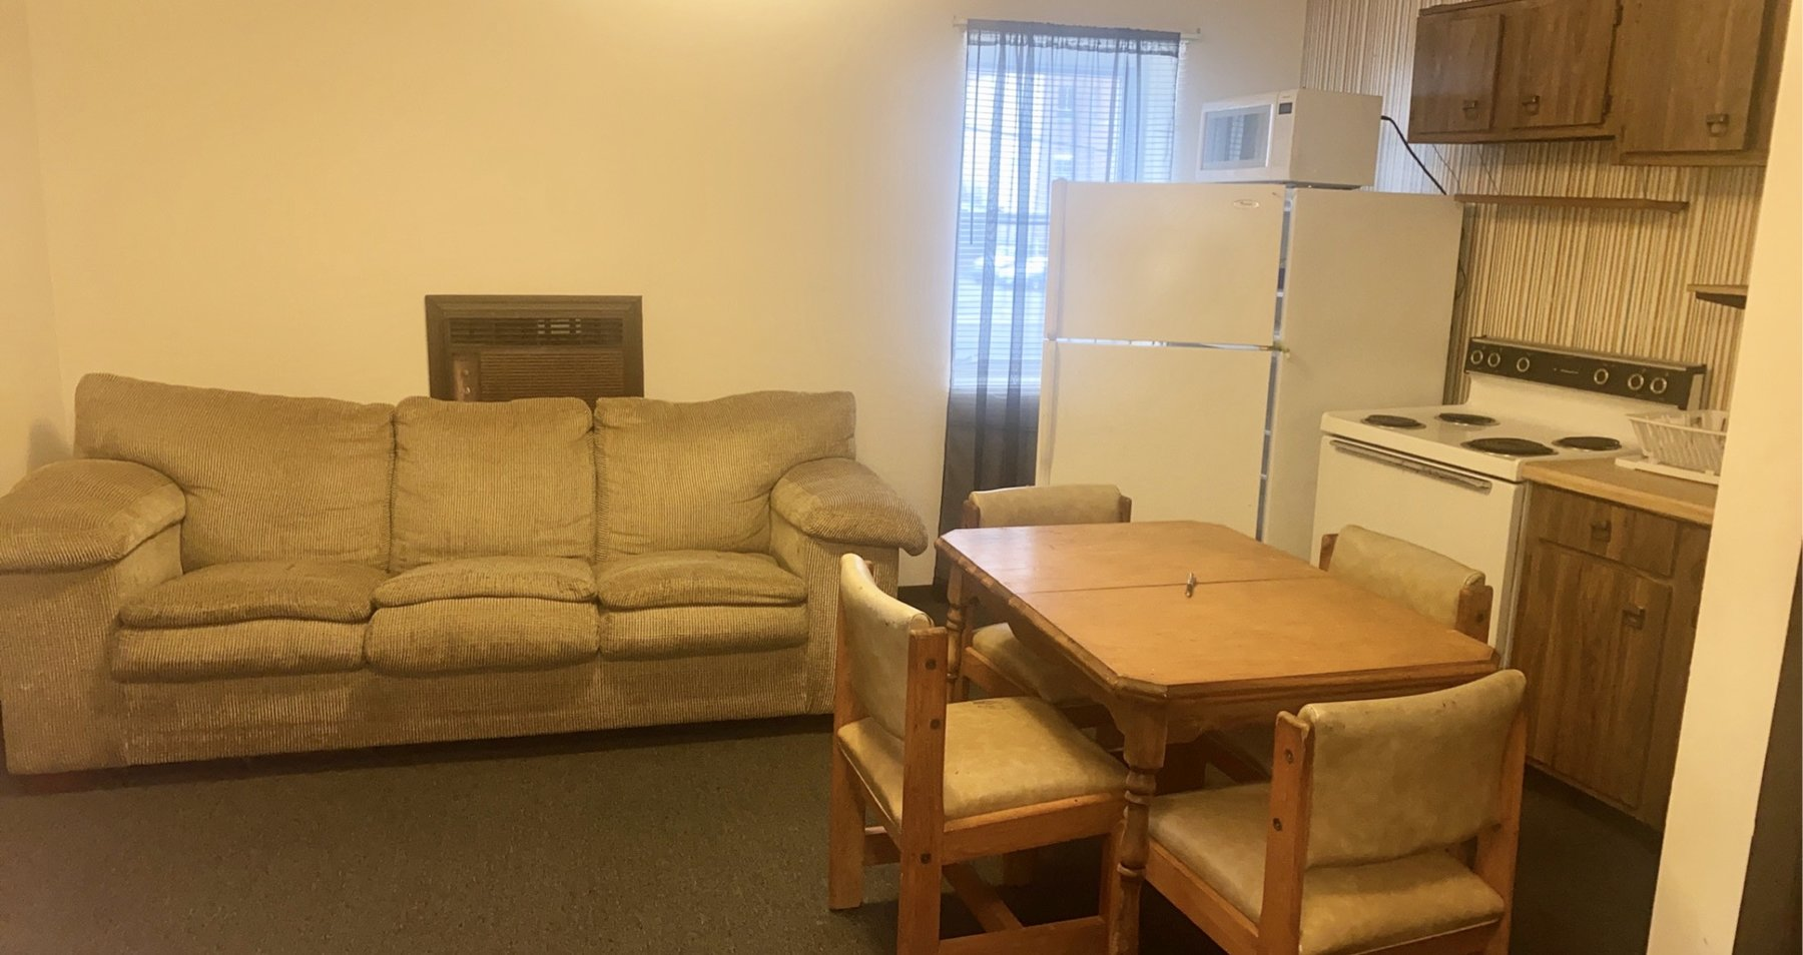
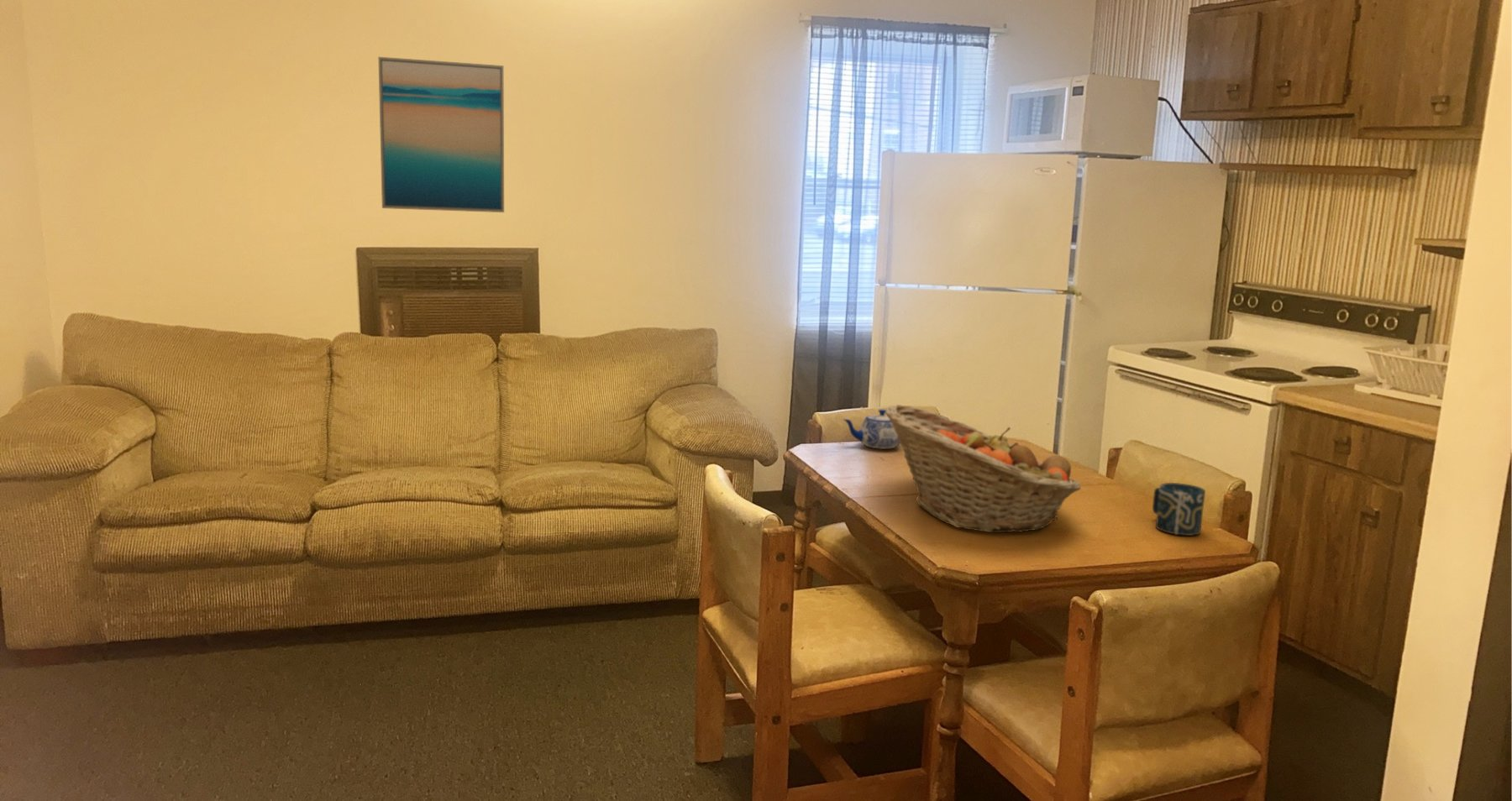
+ cup (1175, 506)
+ fruit basket (977, 463)
+ teapot (877, 427)
+ wall art (443, 137)
